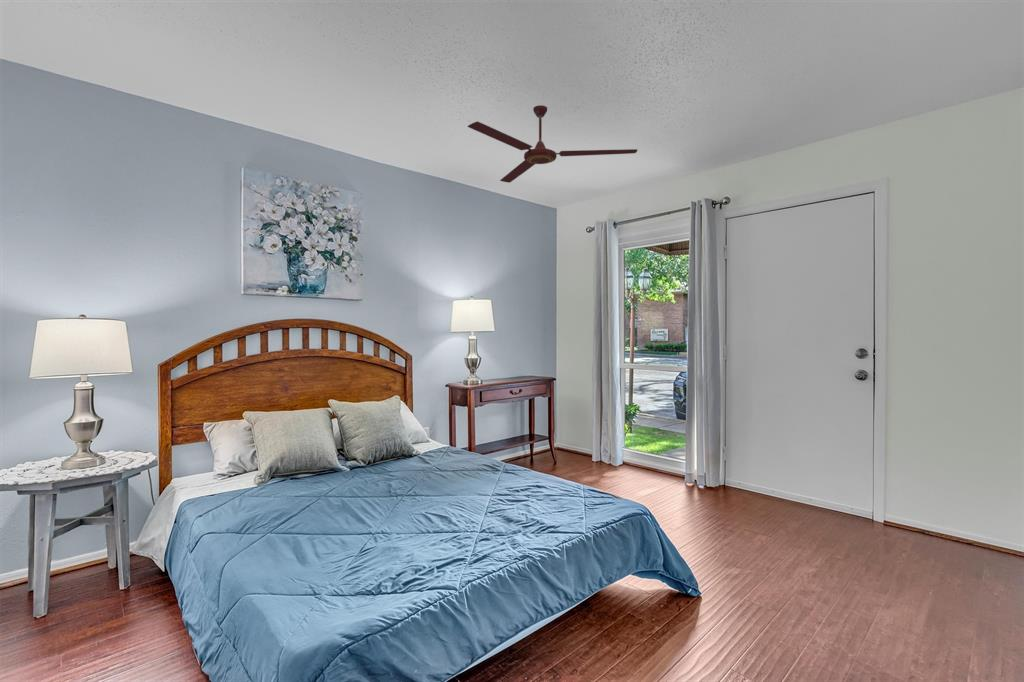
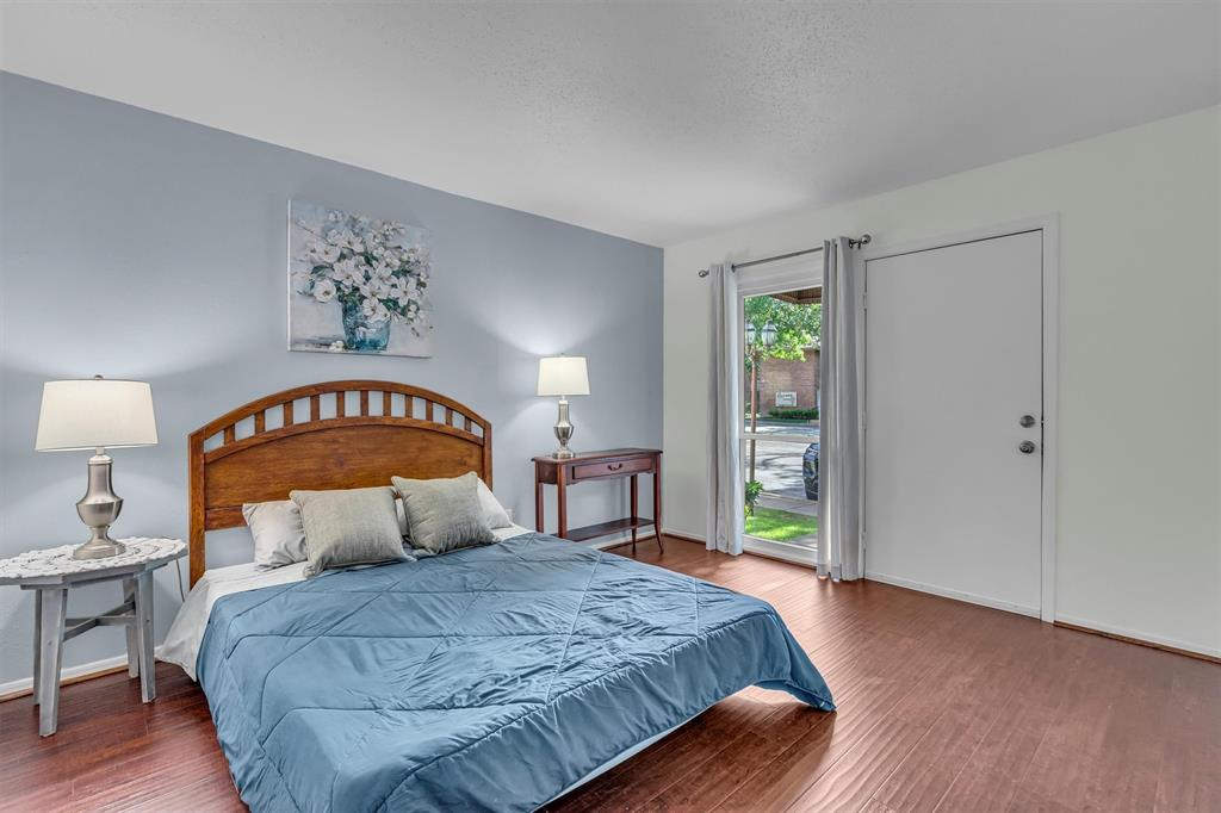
- ceiling fan (552, 150)
